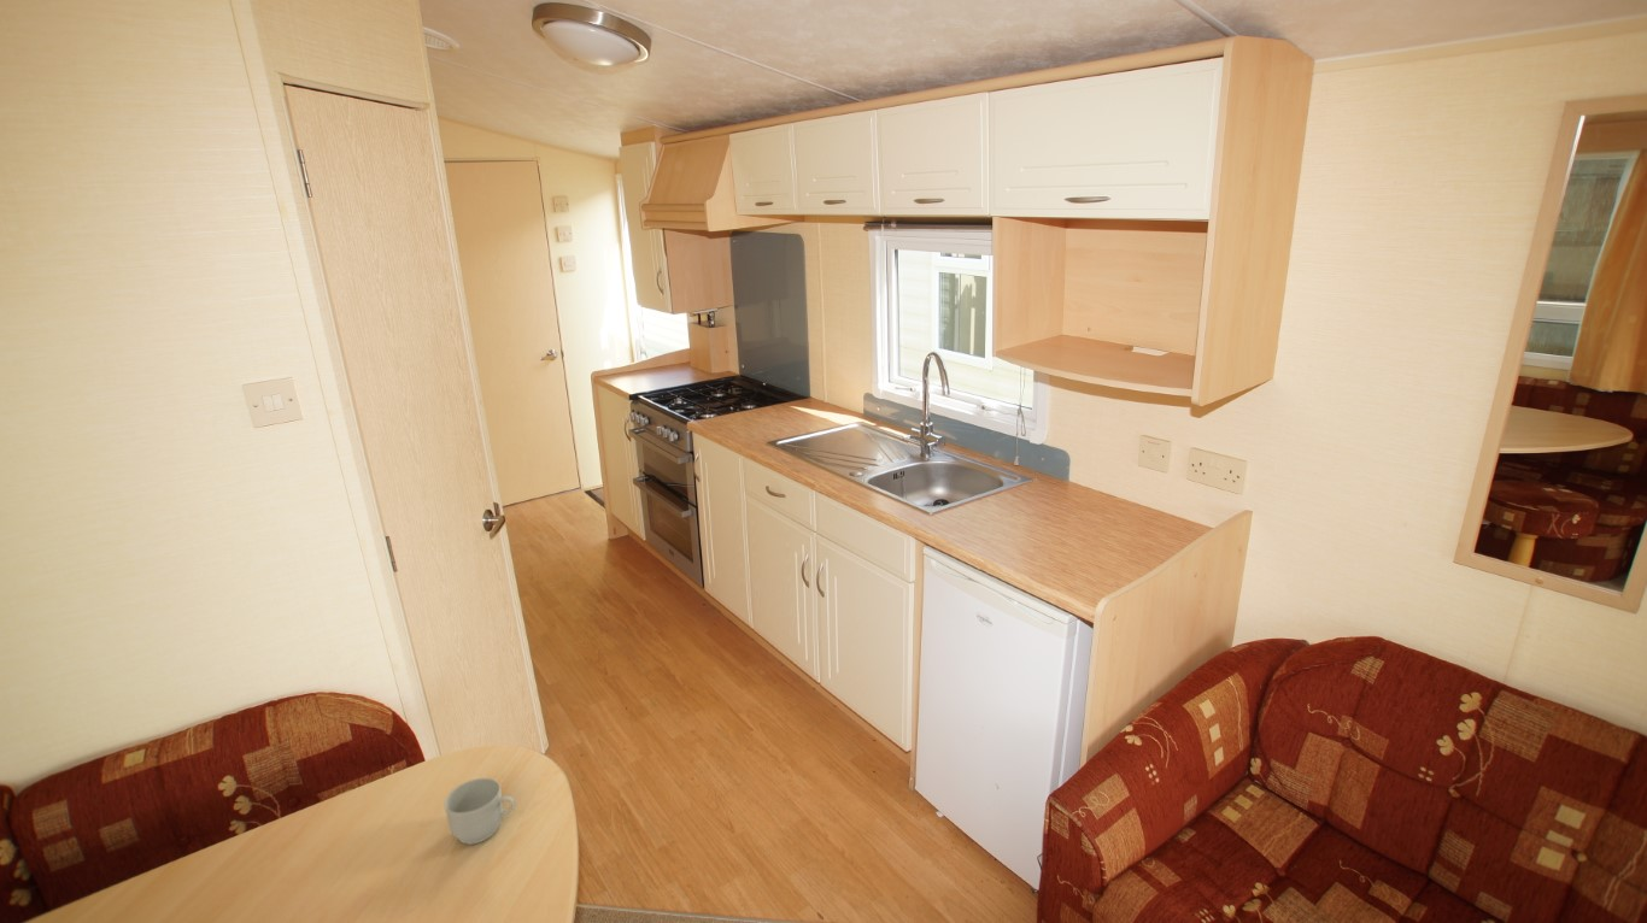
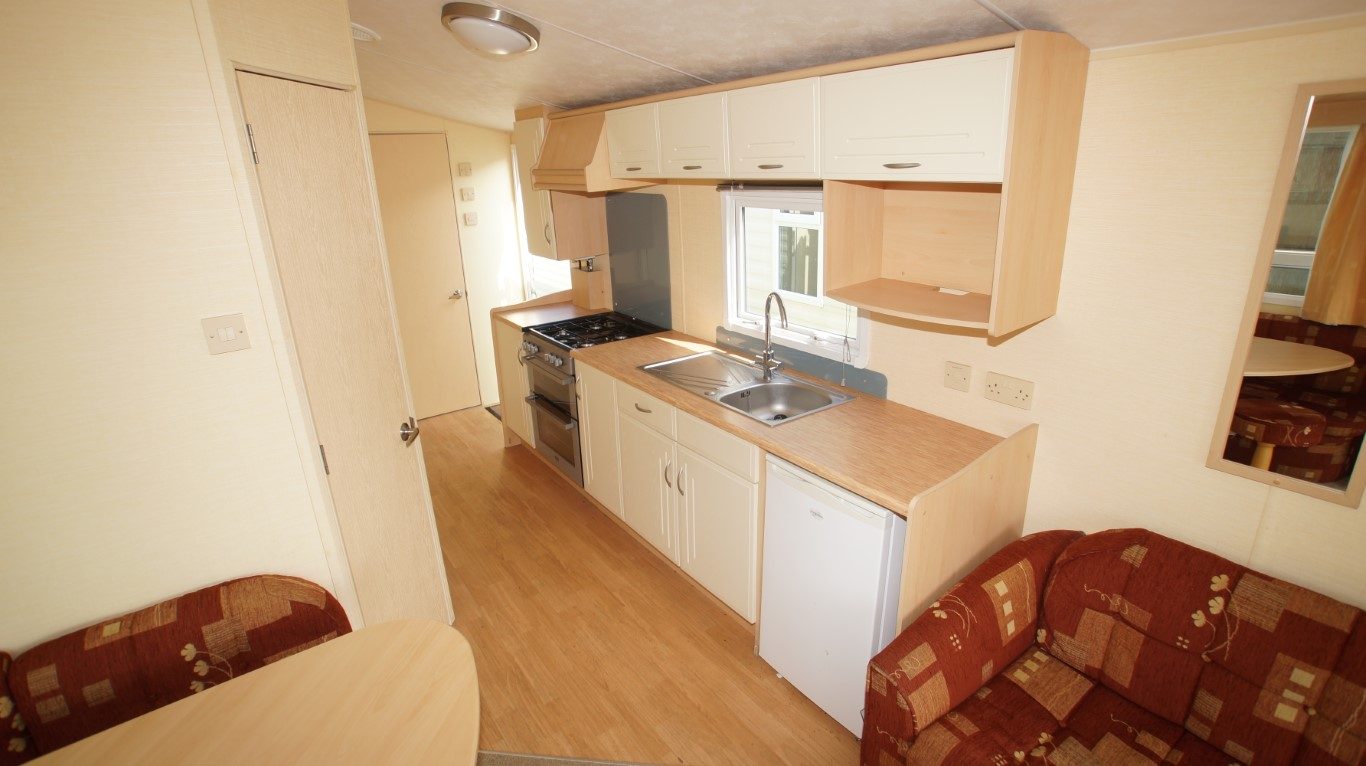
- mug (482, 812)
